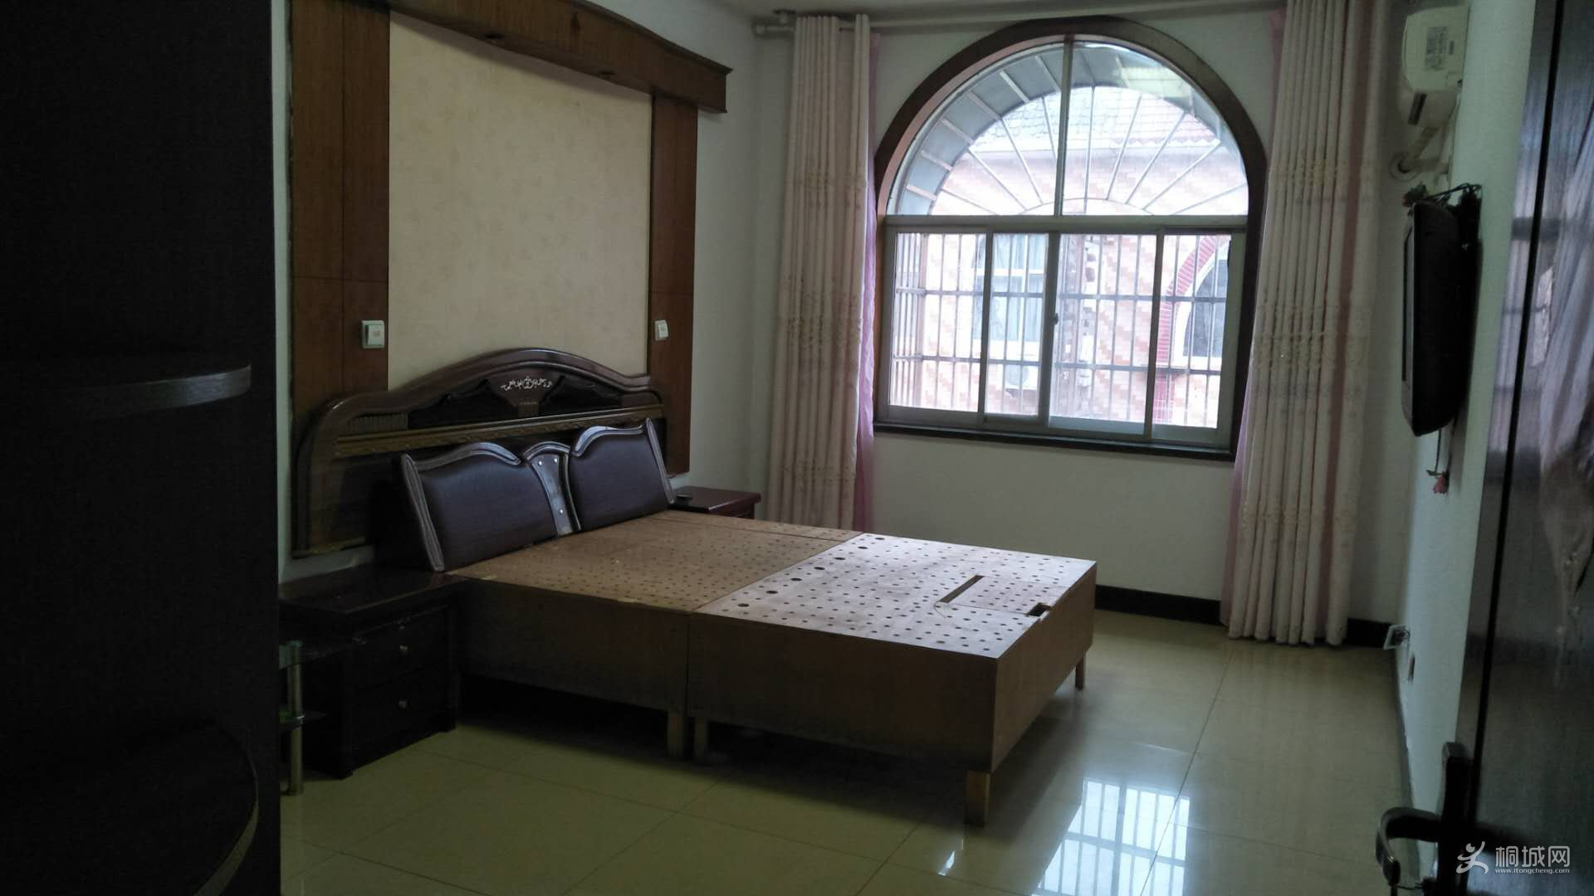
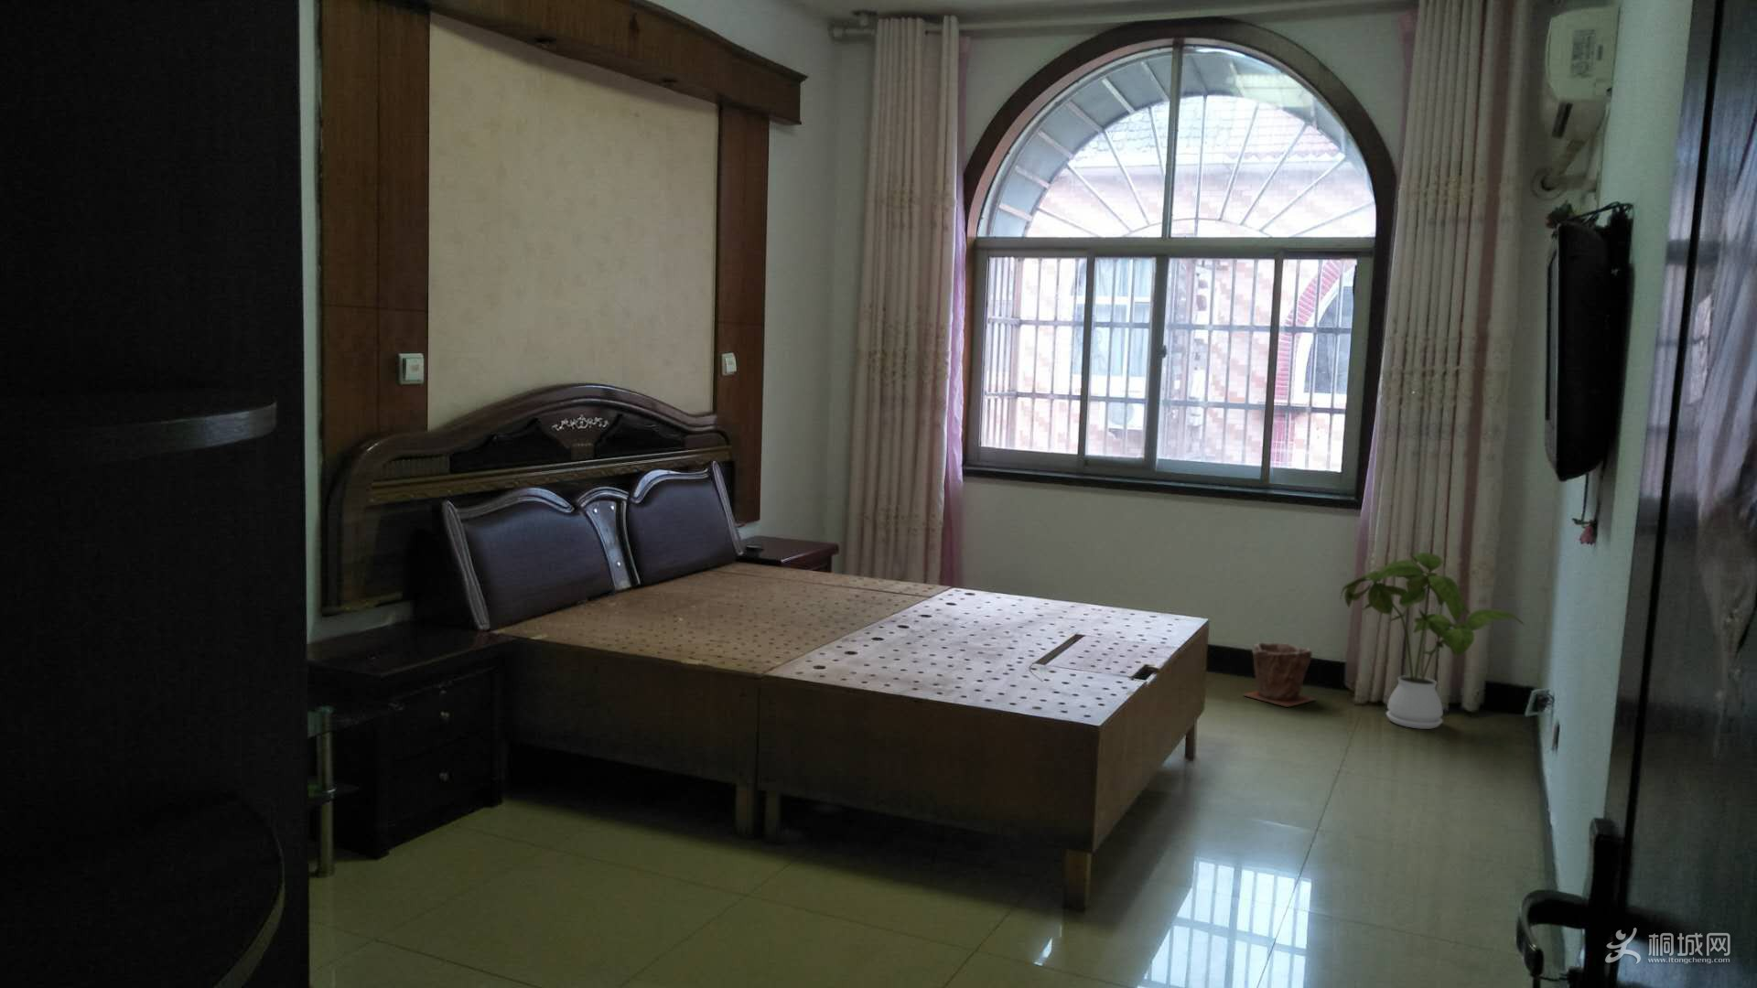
+ plant pot (1282, 672)
+ house plant (1422, 642)
